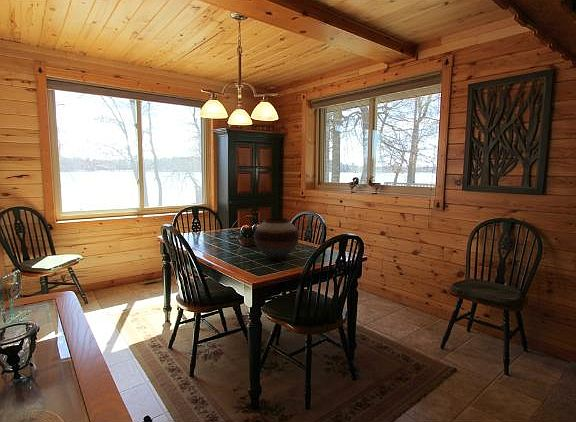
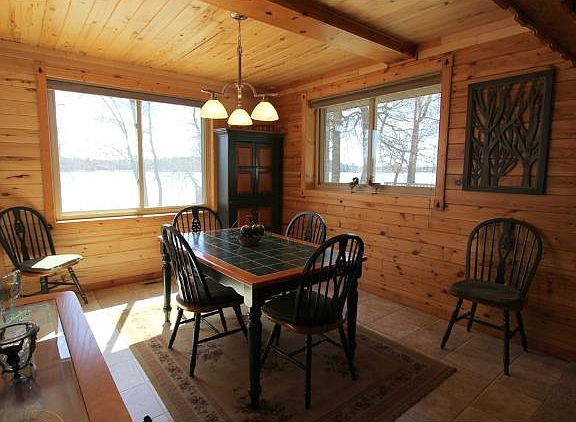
- vase (276, 238)
